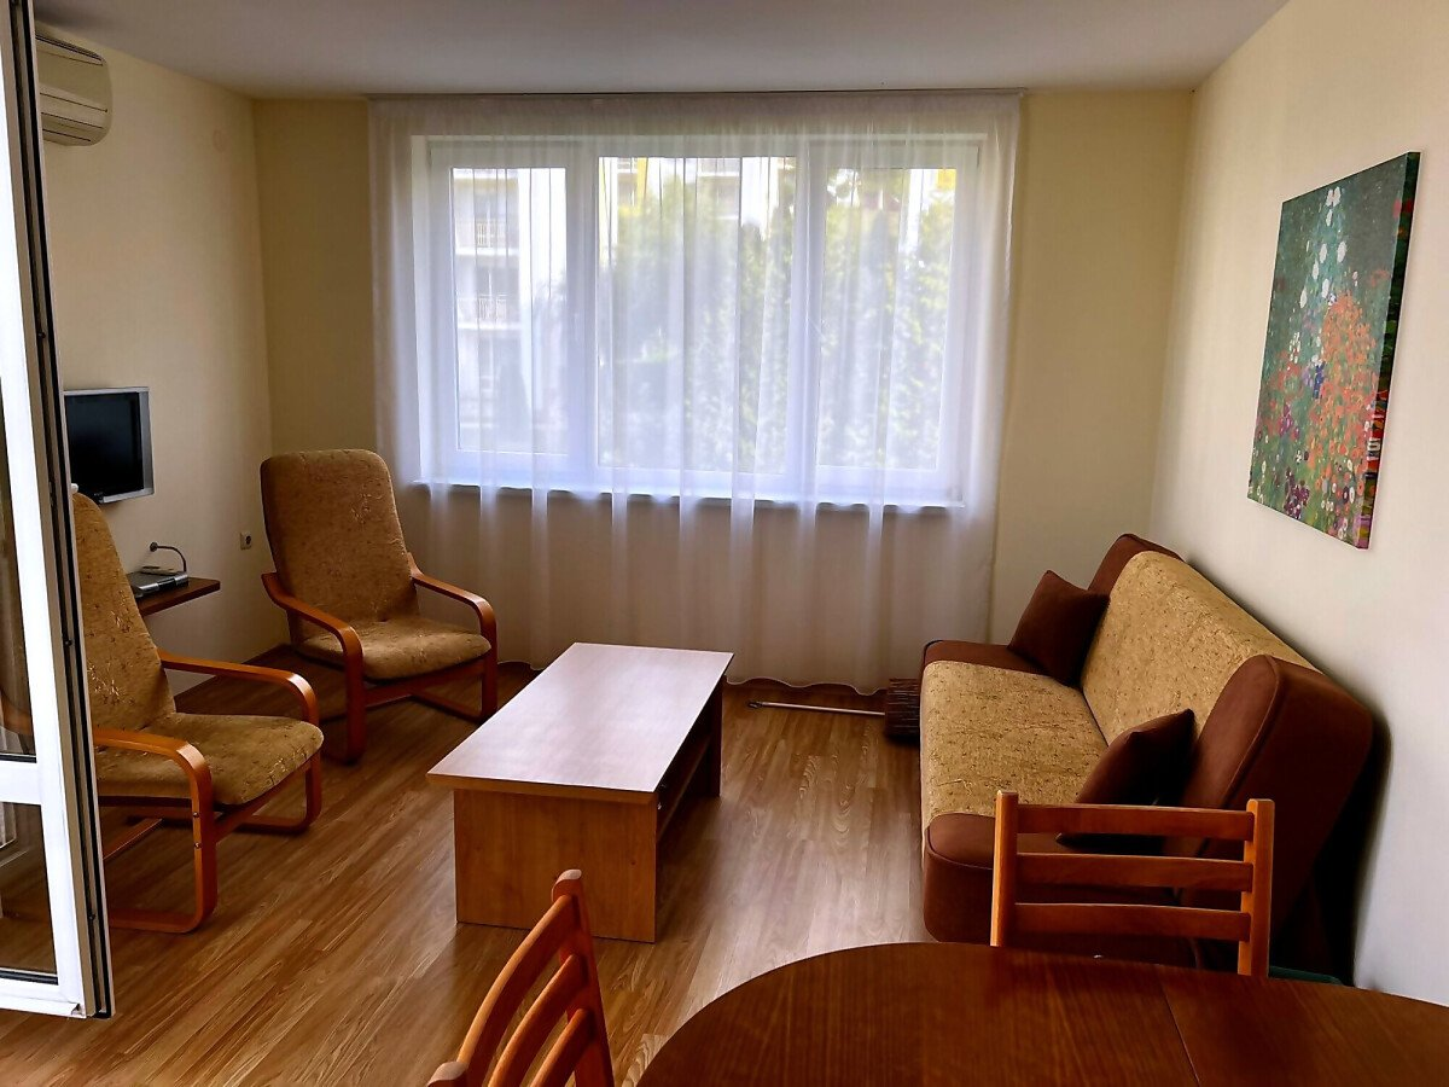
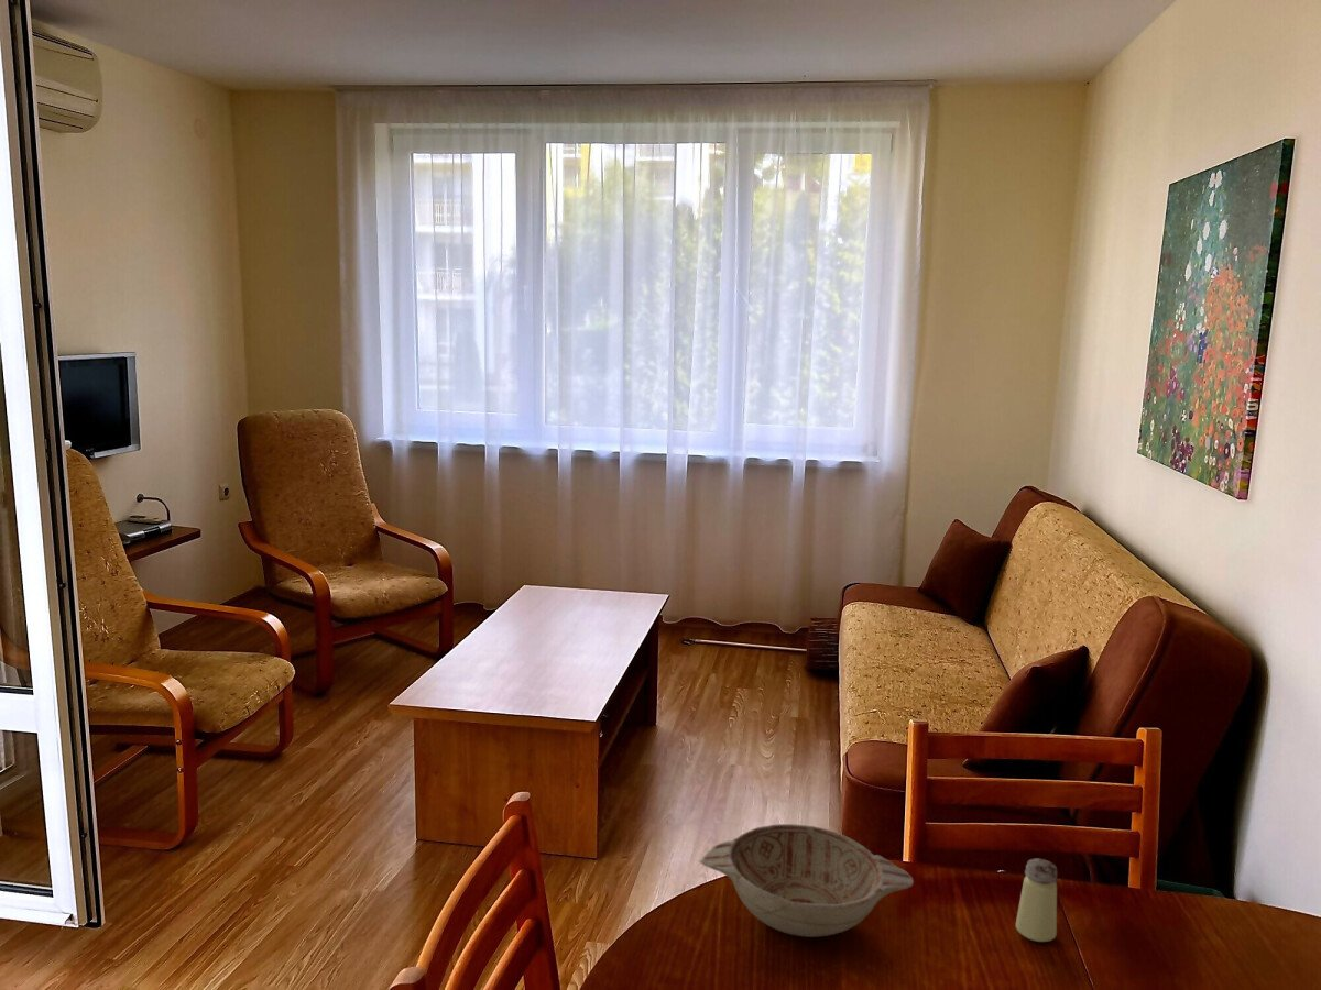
+ decorative bowl (804, 888)
+ saltshaker (1038, 898)
